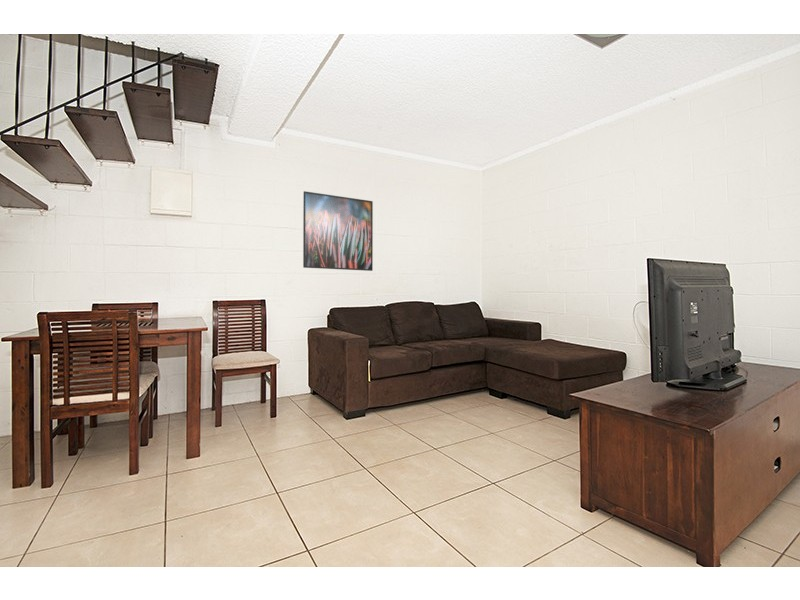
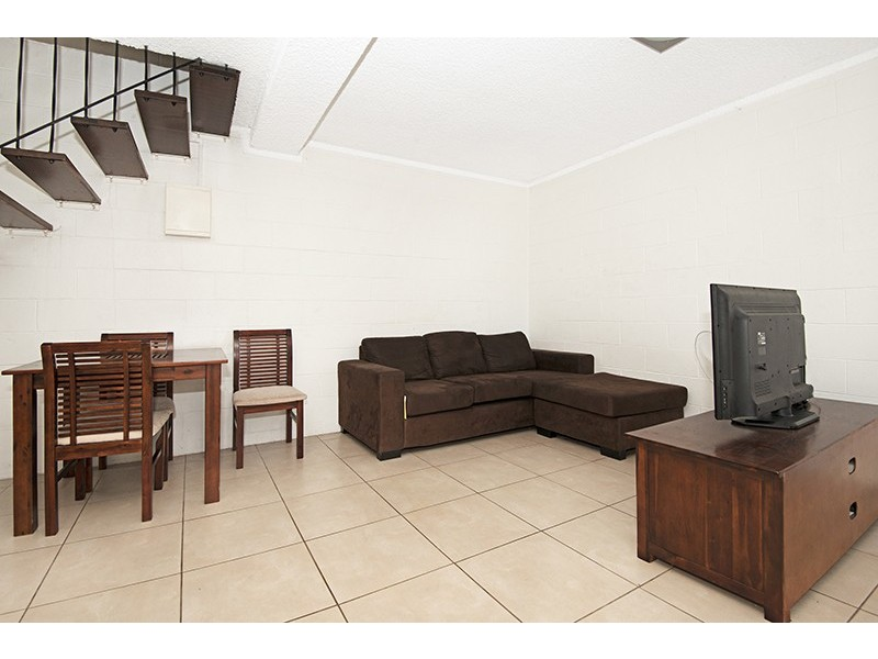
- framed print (339, 232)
